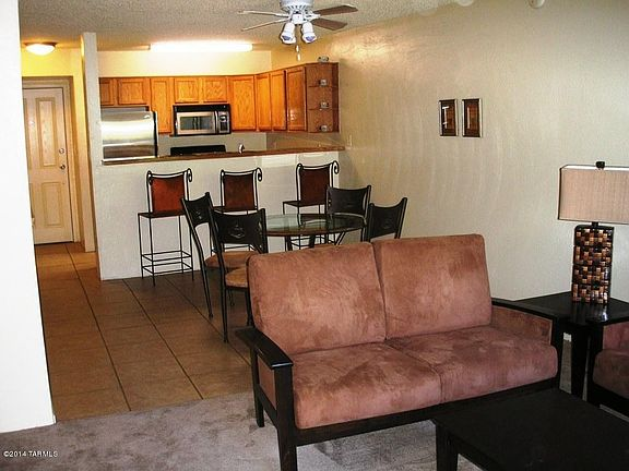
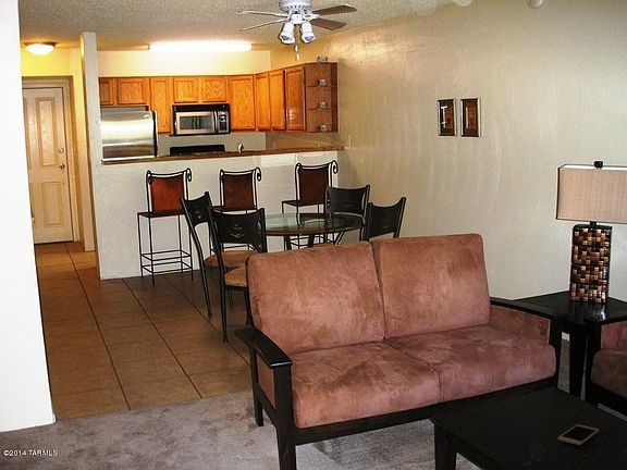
+ cell phone (578, 434)
